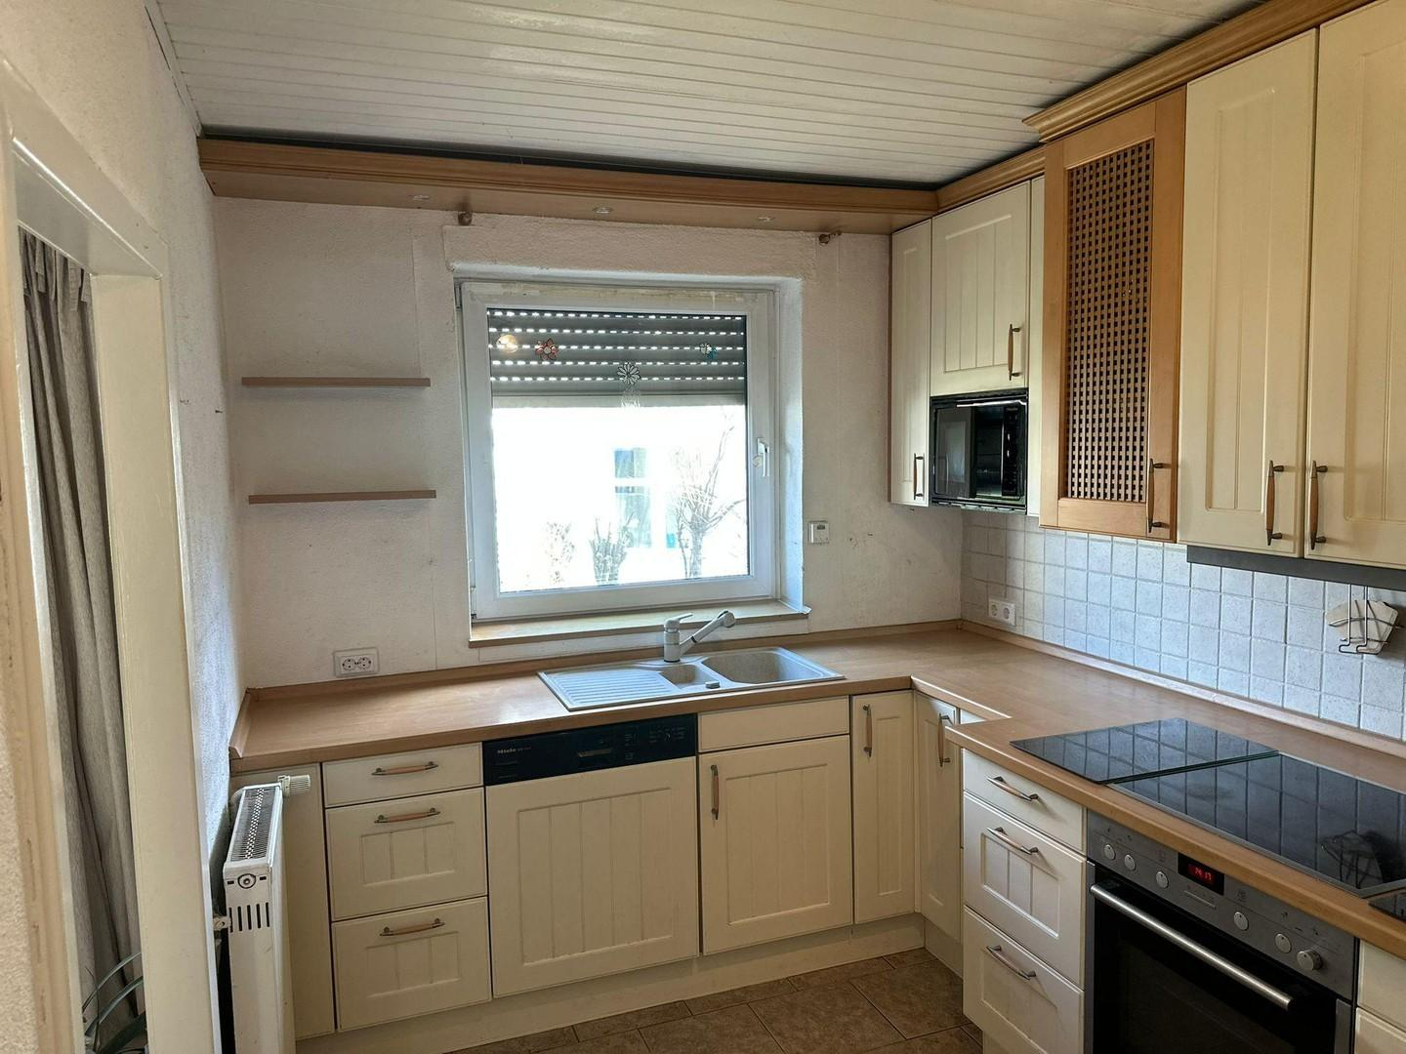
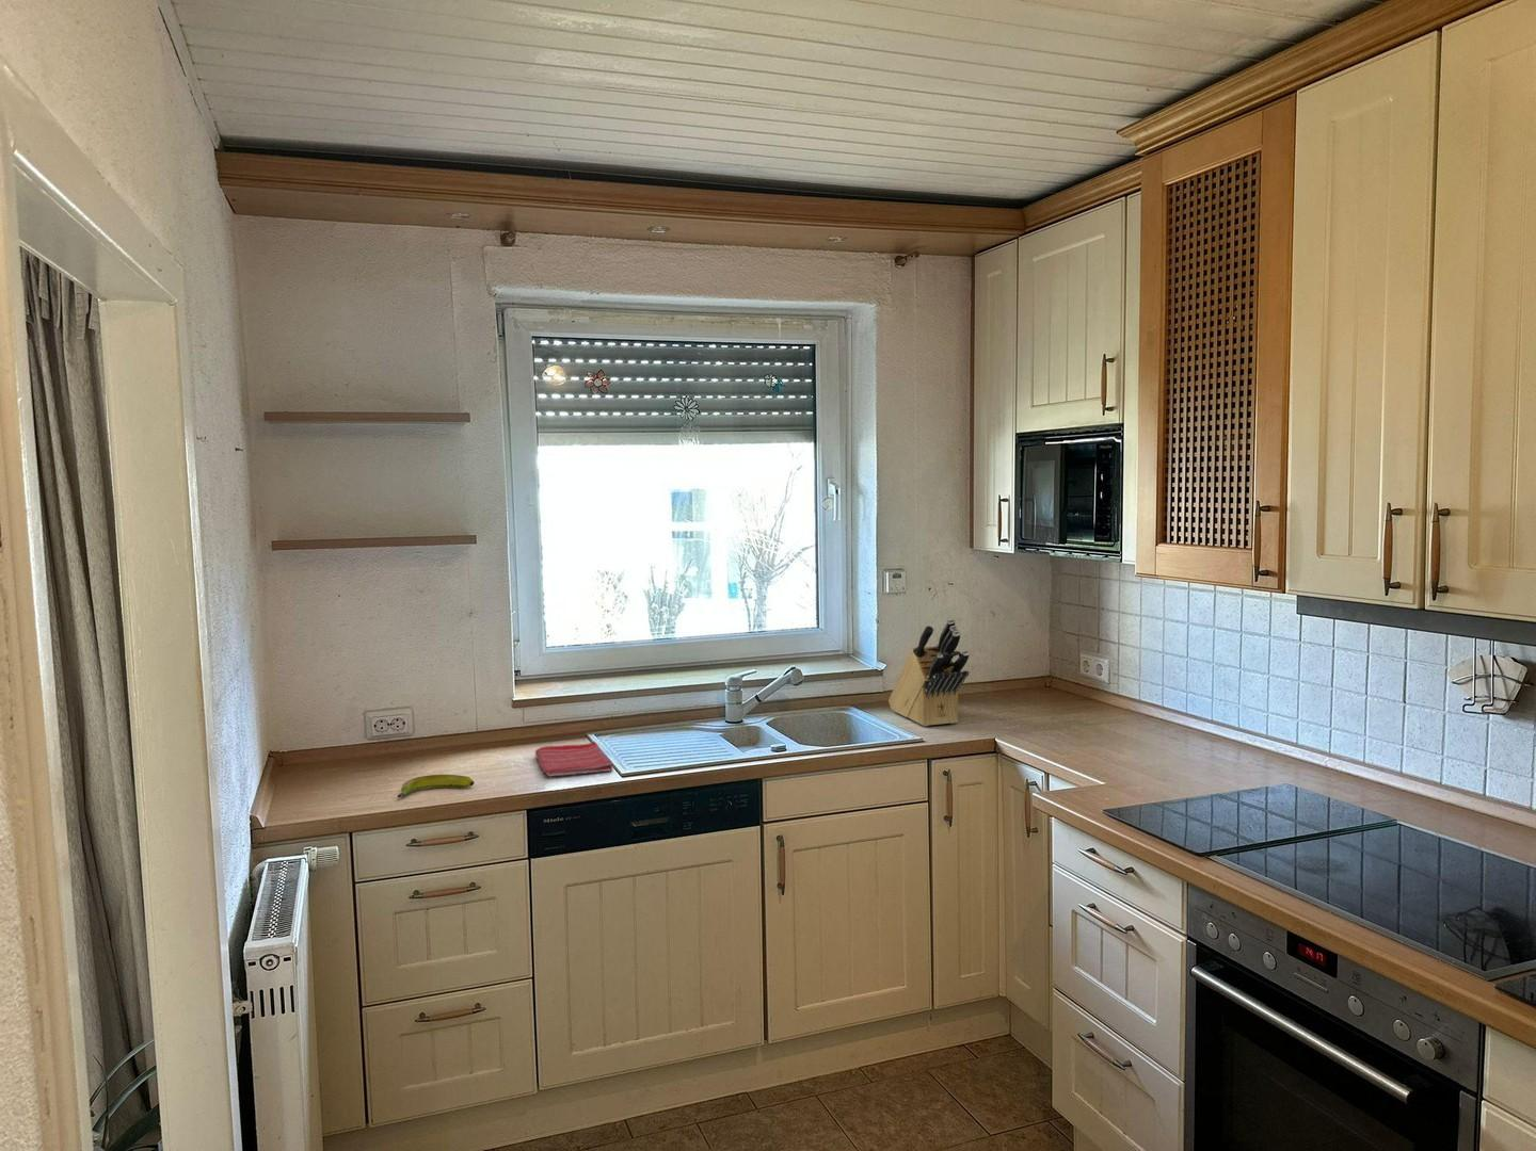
+ dish towel (573, 758)
+ knife block (926, 667)
+ banana (434, 783)
